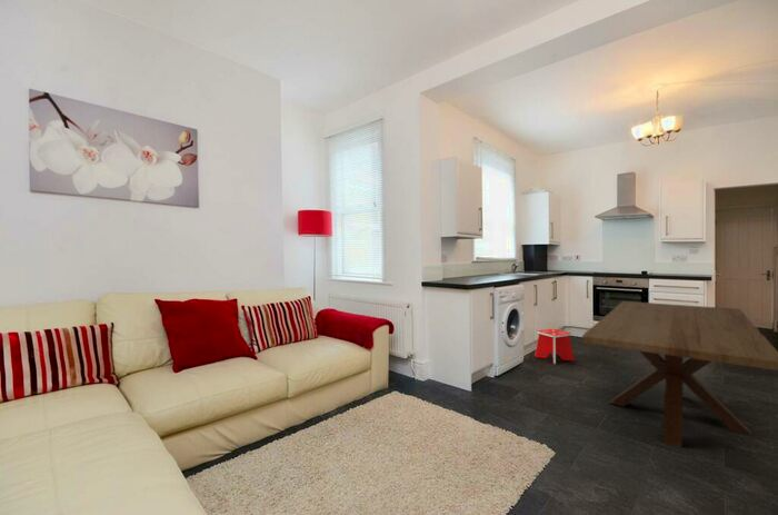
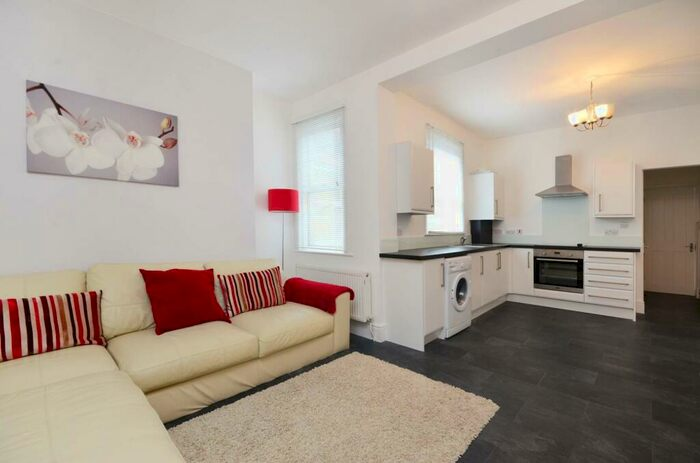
- step stool (553, 345)
- dining table (674, 367)
